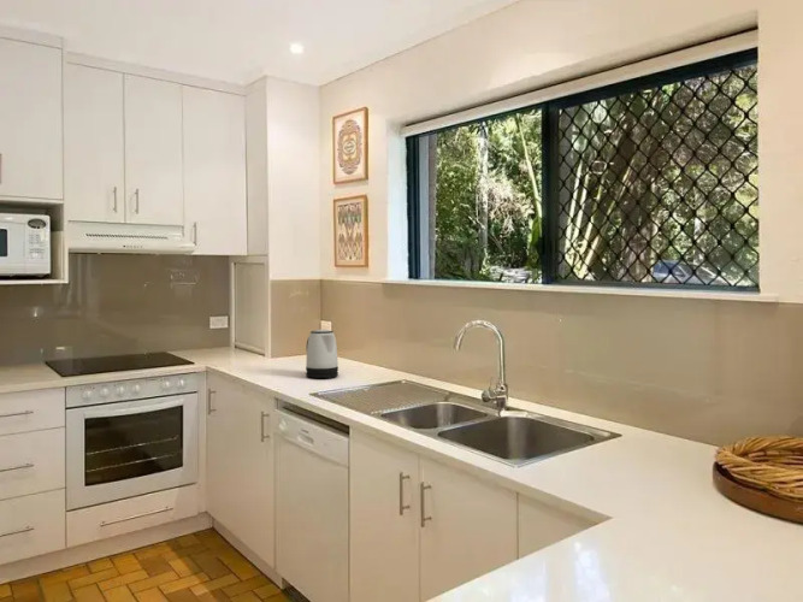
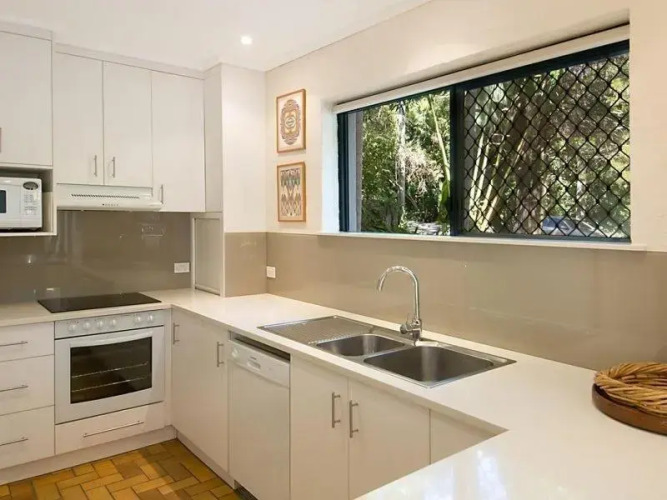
- kettle (319, 352)
